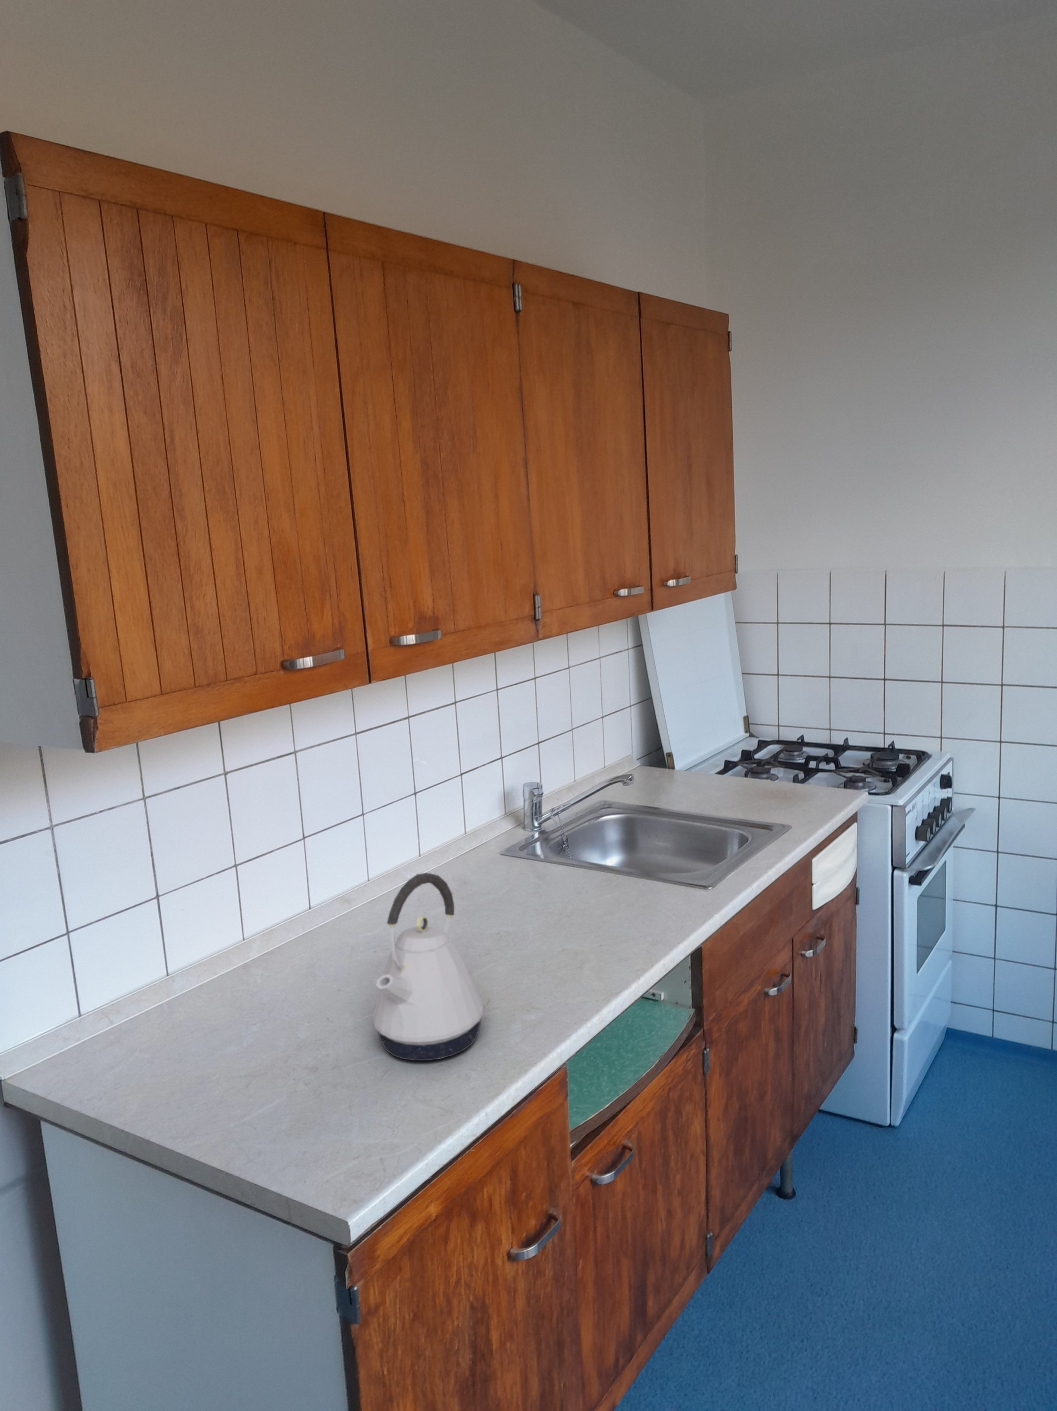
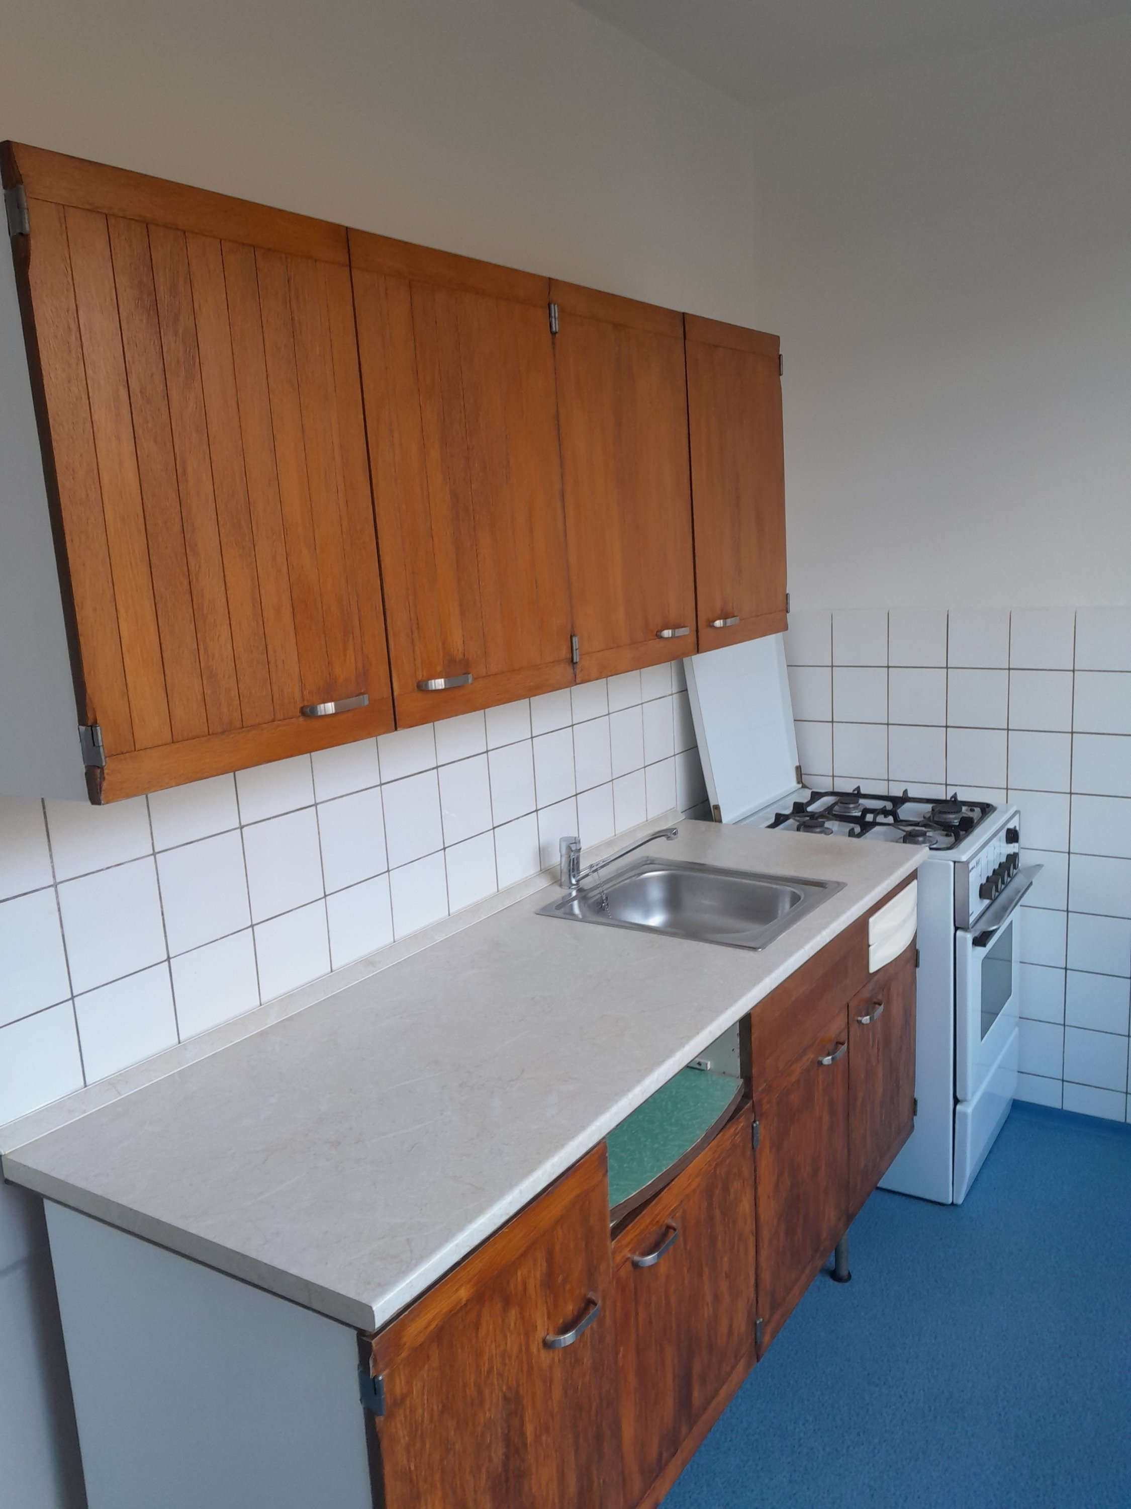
- kettle (422, 961)
